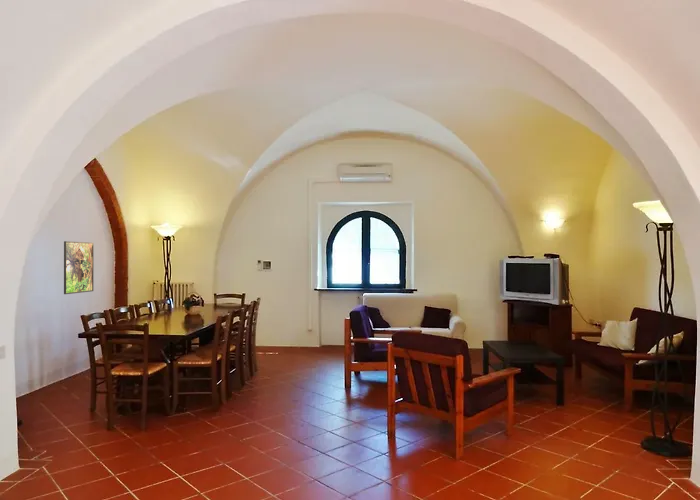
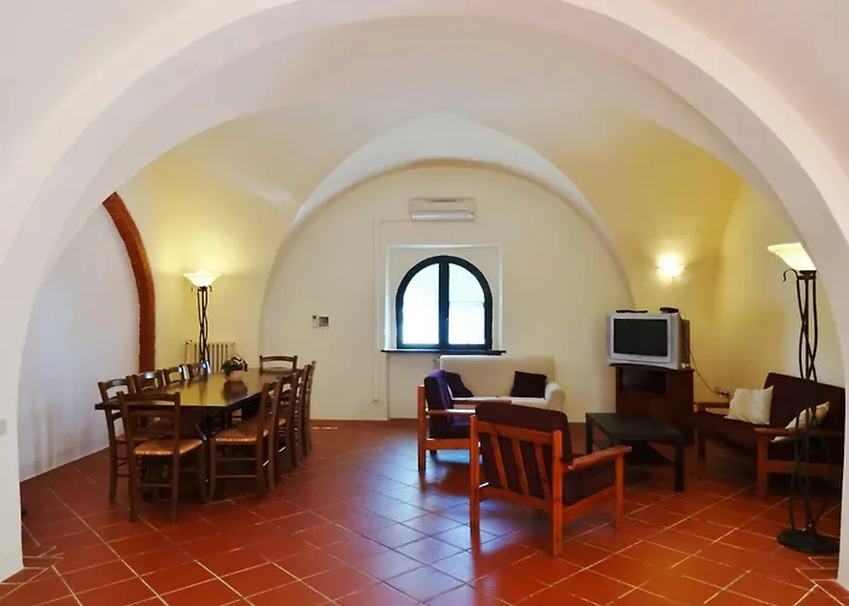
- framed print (79, 267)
